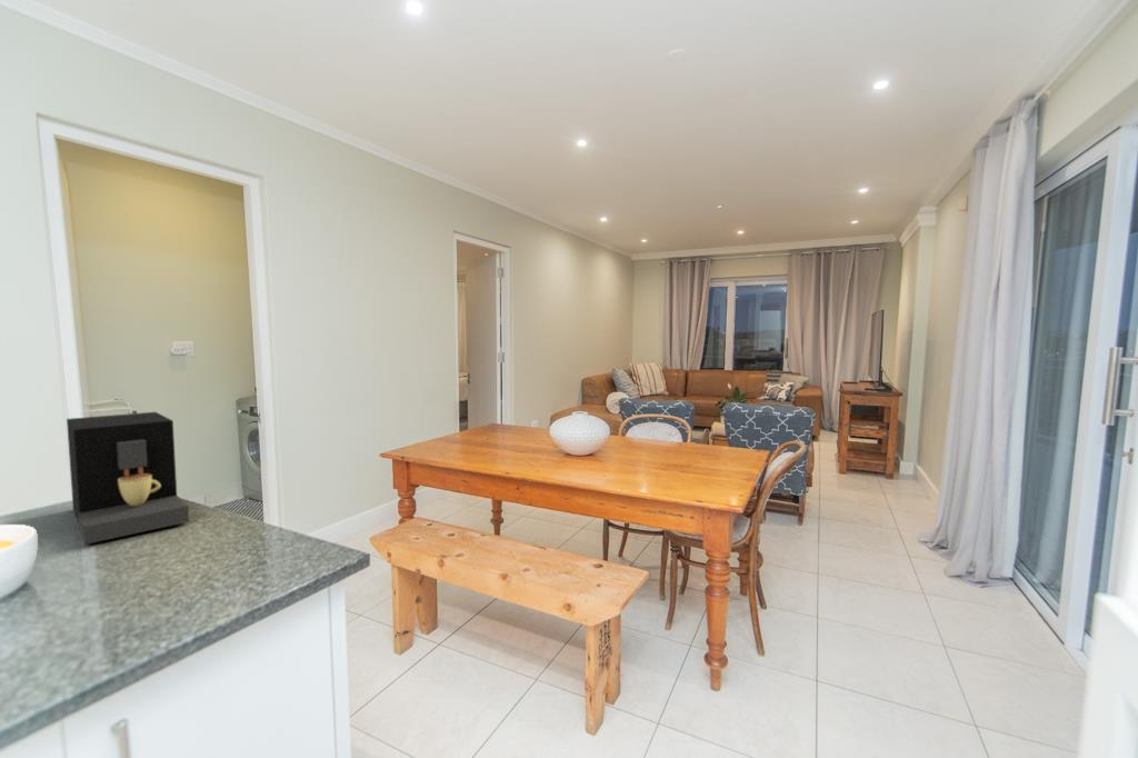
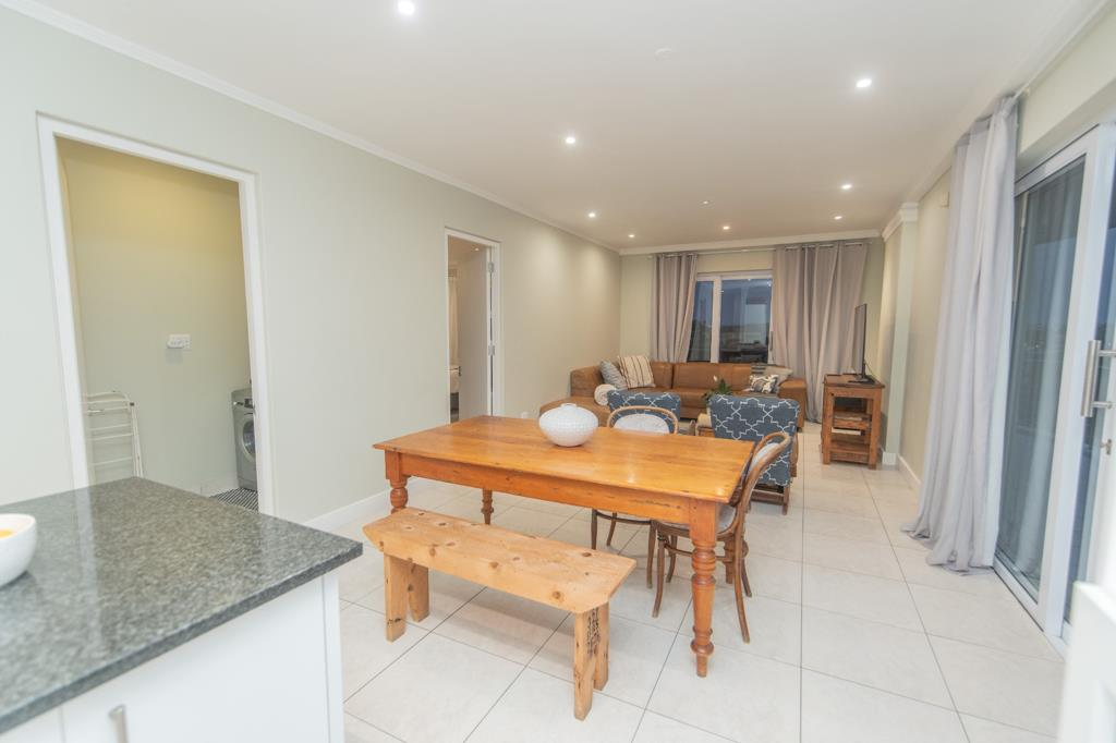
- coffee maker (124, 469)
